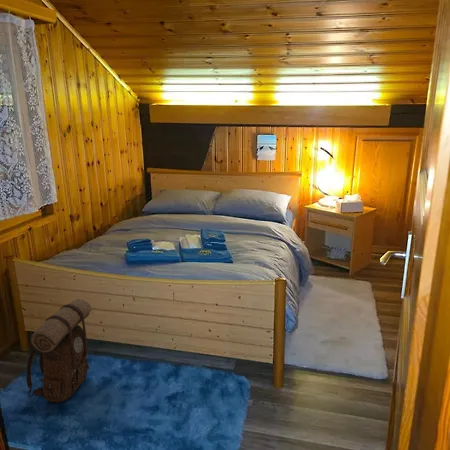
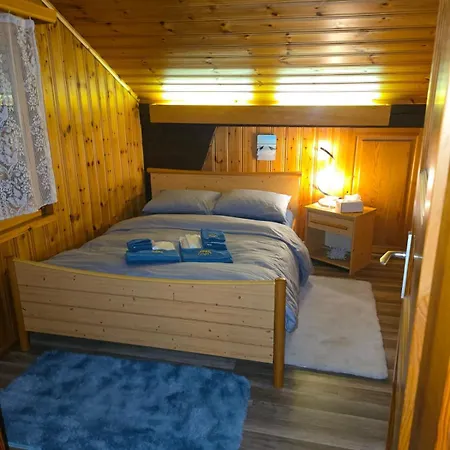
- backpack (54, 350)
